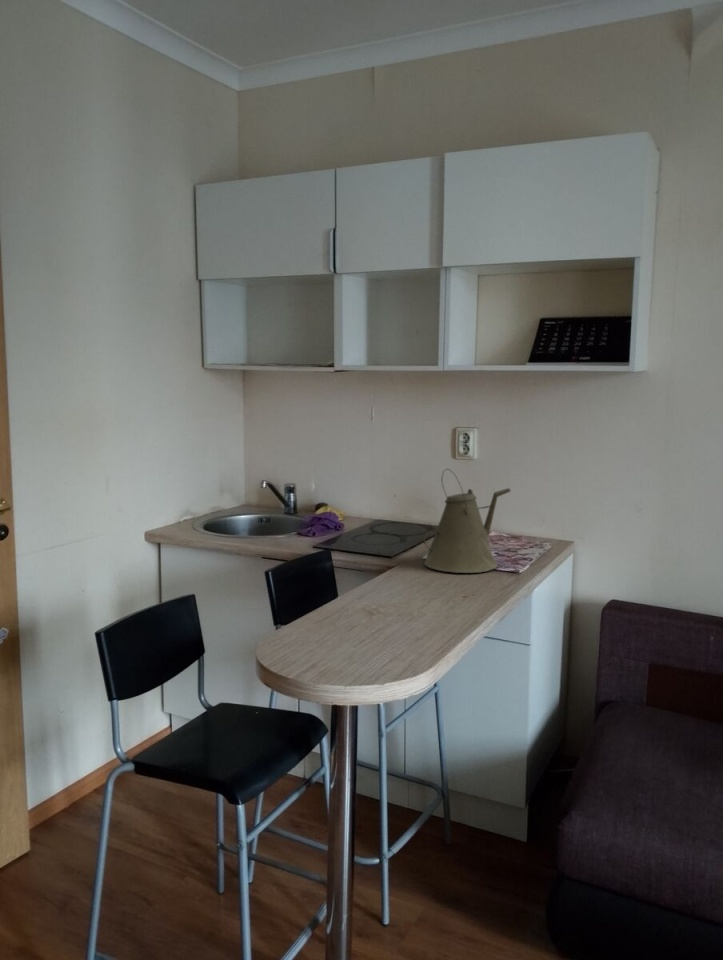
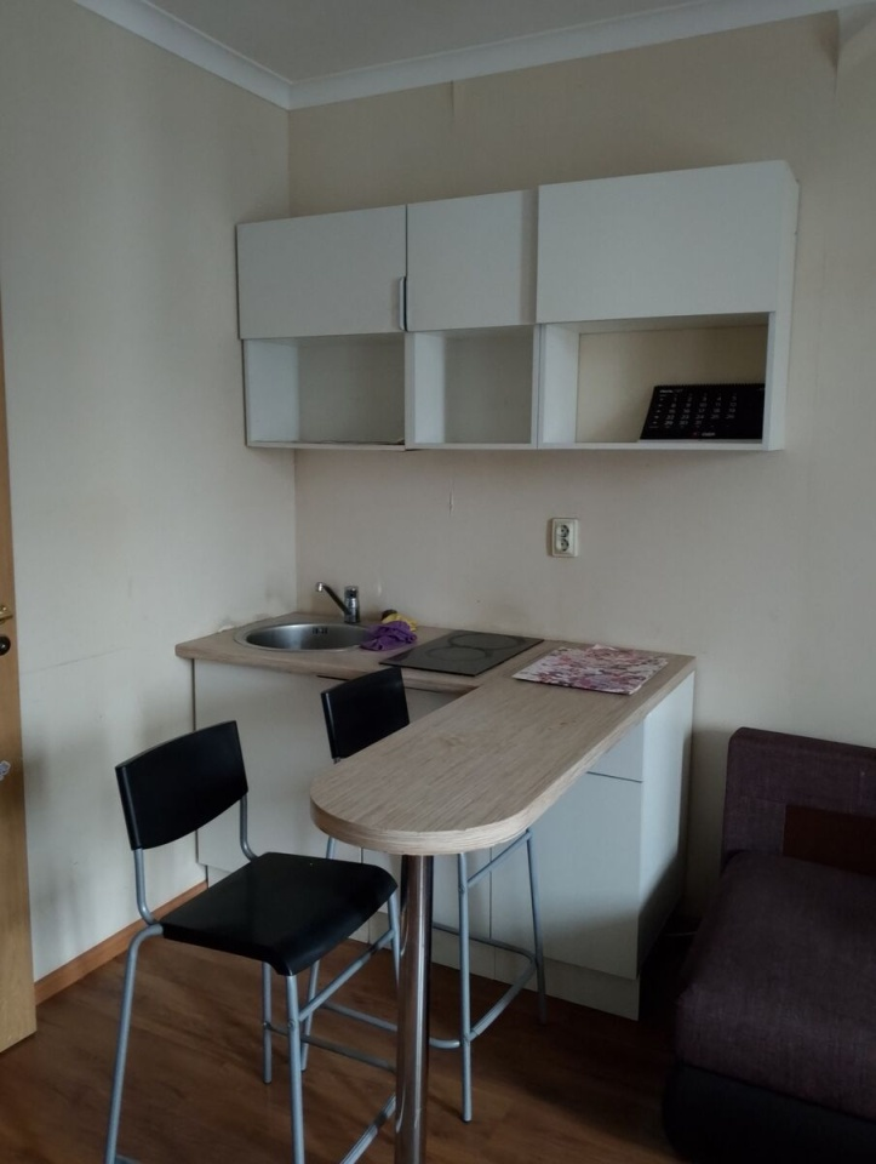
- kettle (465, 517)
